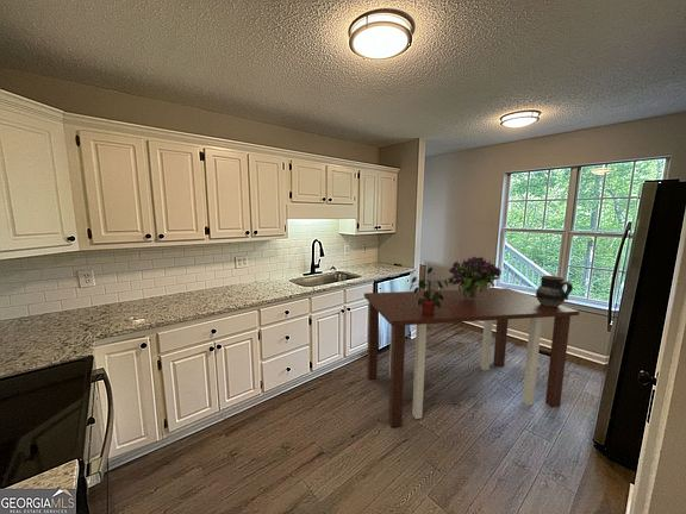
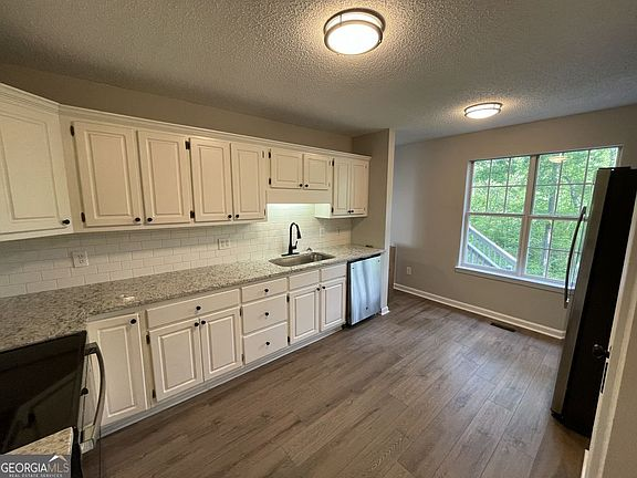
- dining table (481, 353)
- potted plant (426, 290)
- ceramic jug (553, 292)
- bouquet (473, 277)
